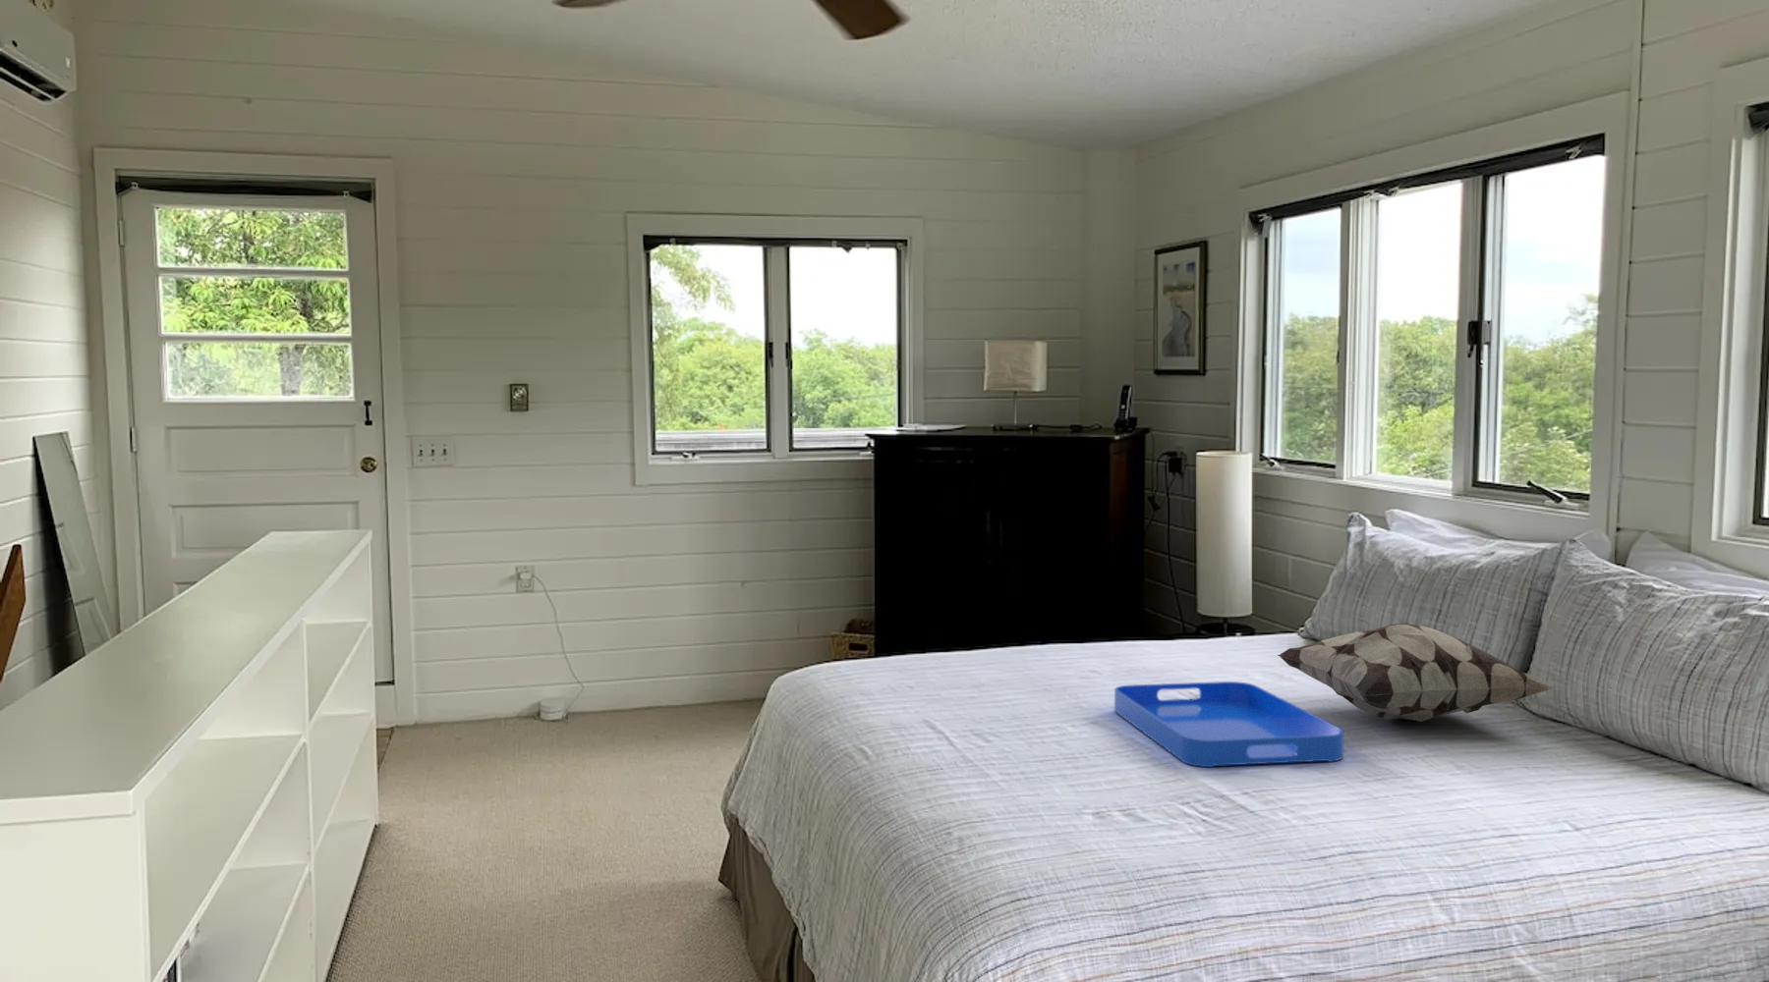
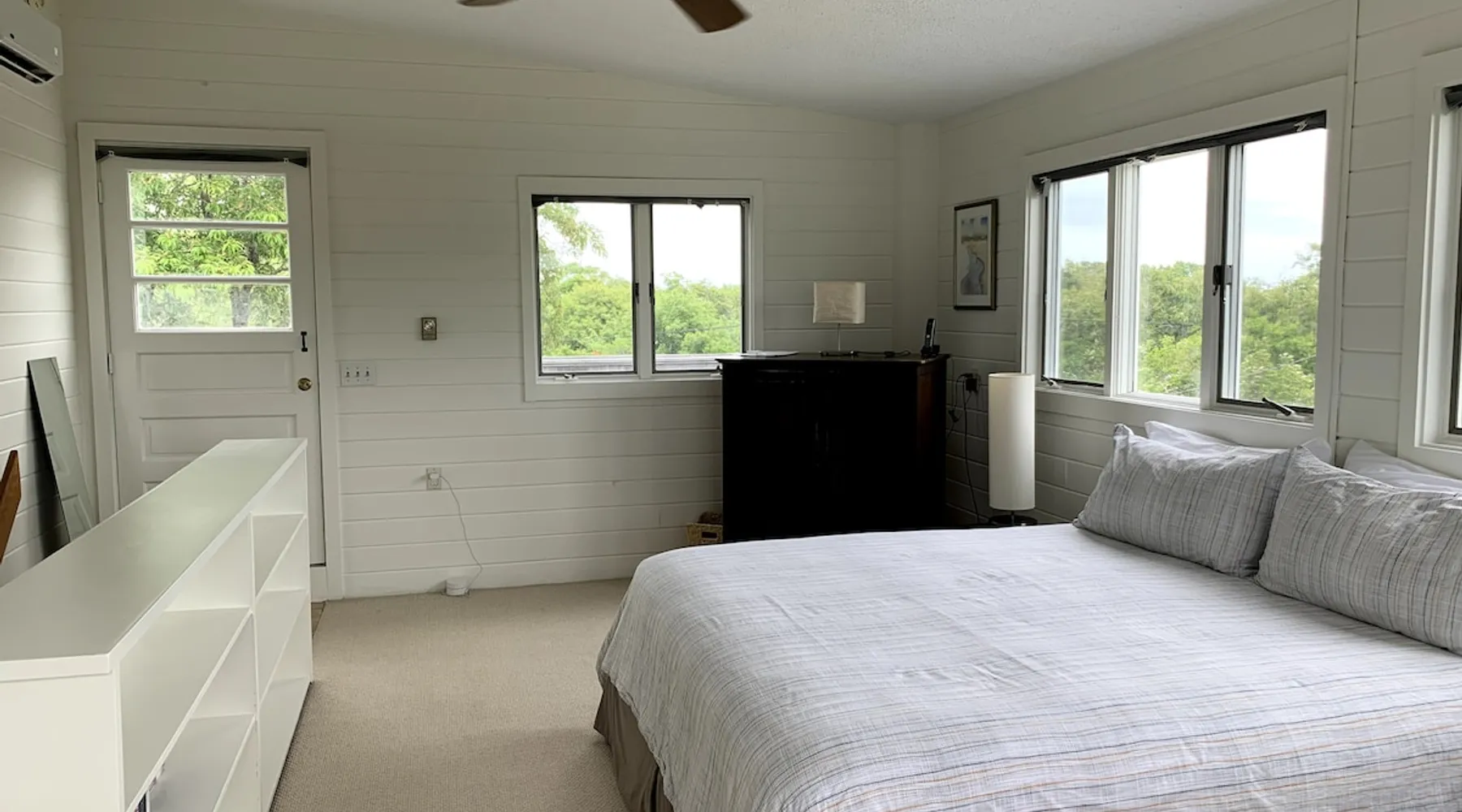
- decorative pillow (1407, 670)
- serving tray (1221, 720)
